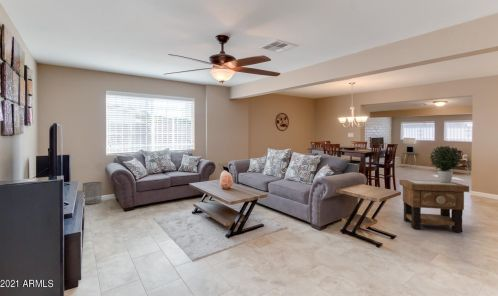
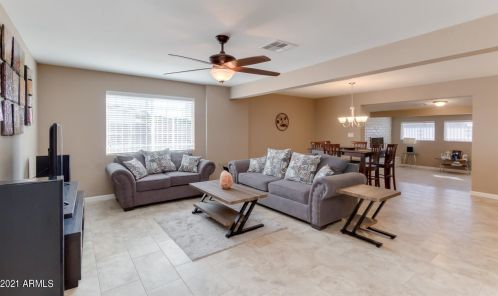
- potted plant (444, 164)
- side table (431, 204)
- waste bin (92, 192)
